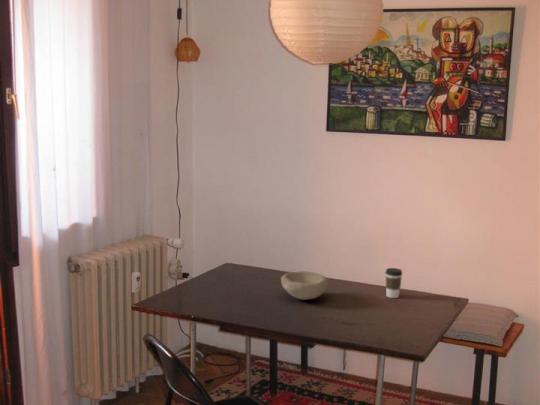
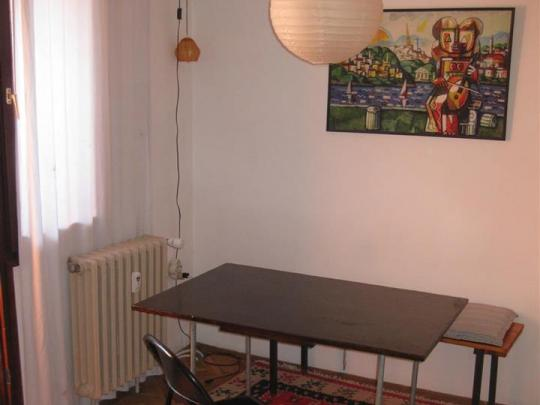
- coffee cup (393, 283)
- bowl (303, 287)
